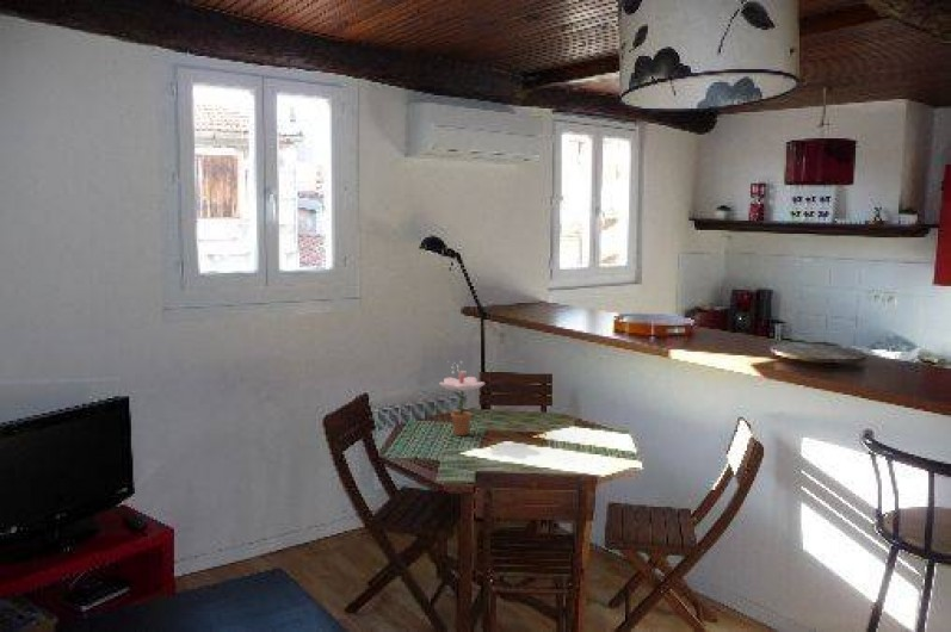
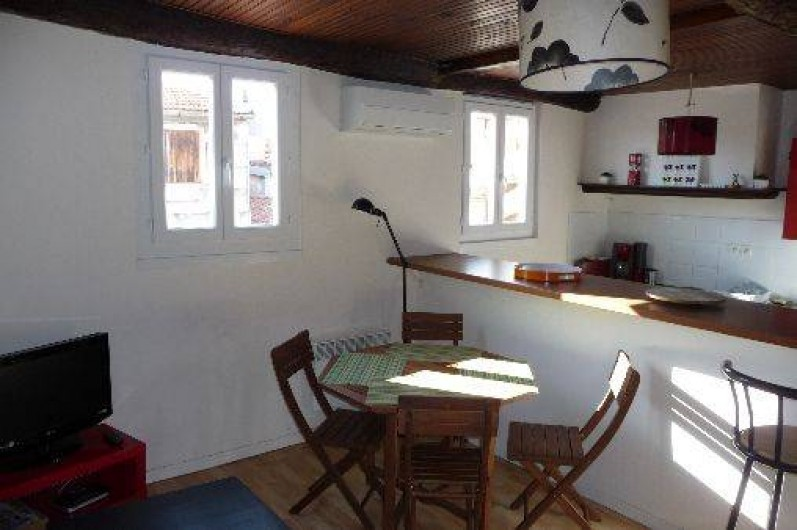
- flower (462, 396)
